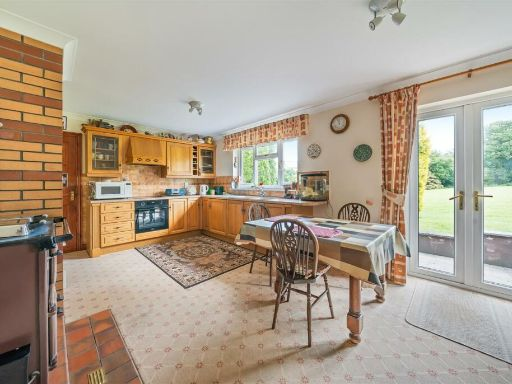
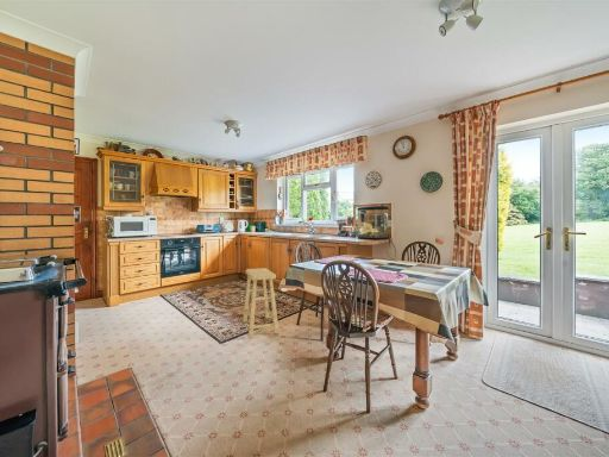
+ stool (259, 299)
